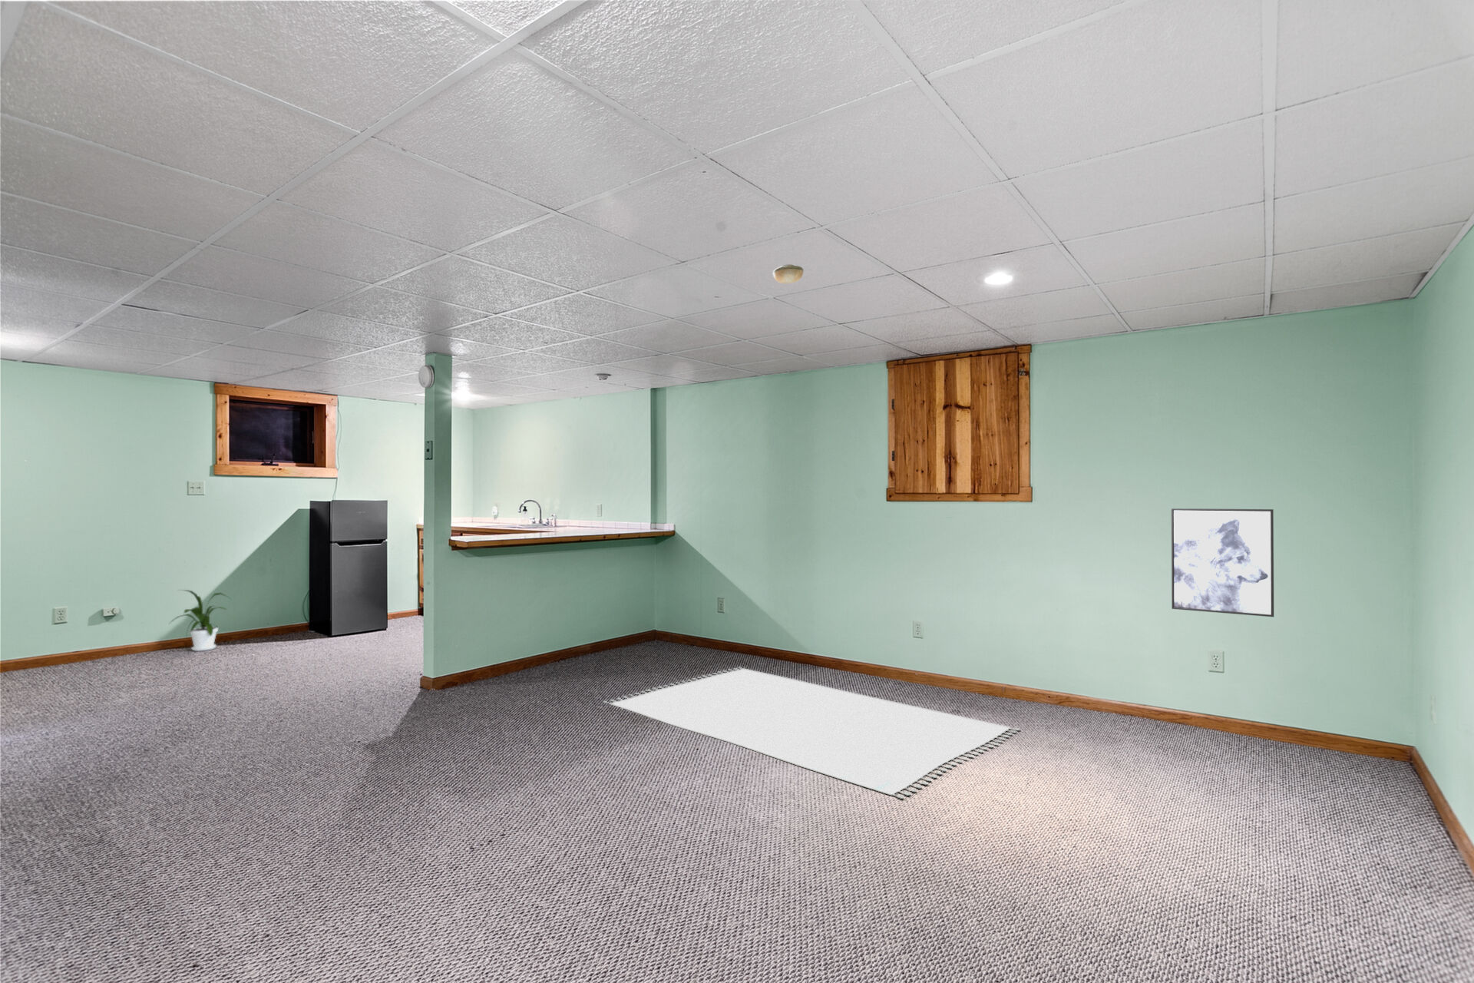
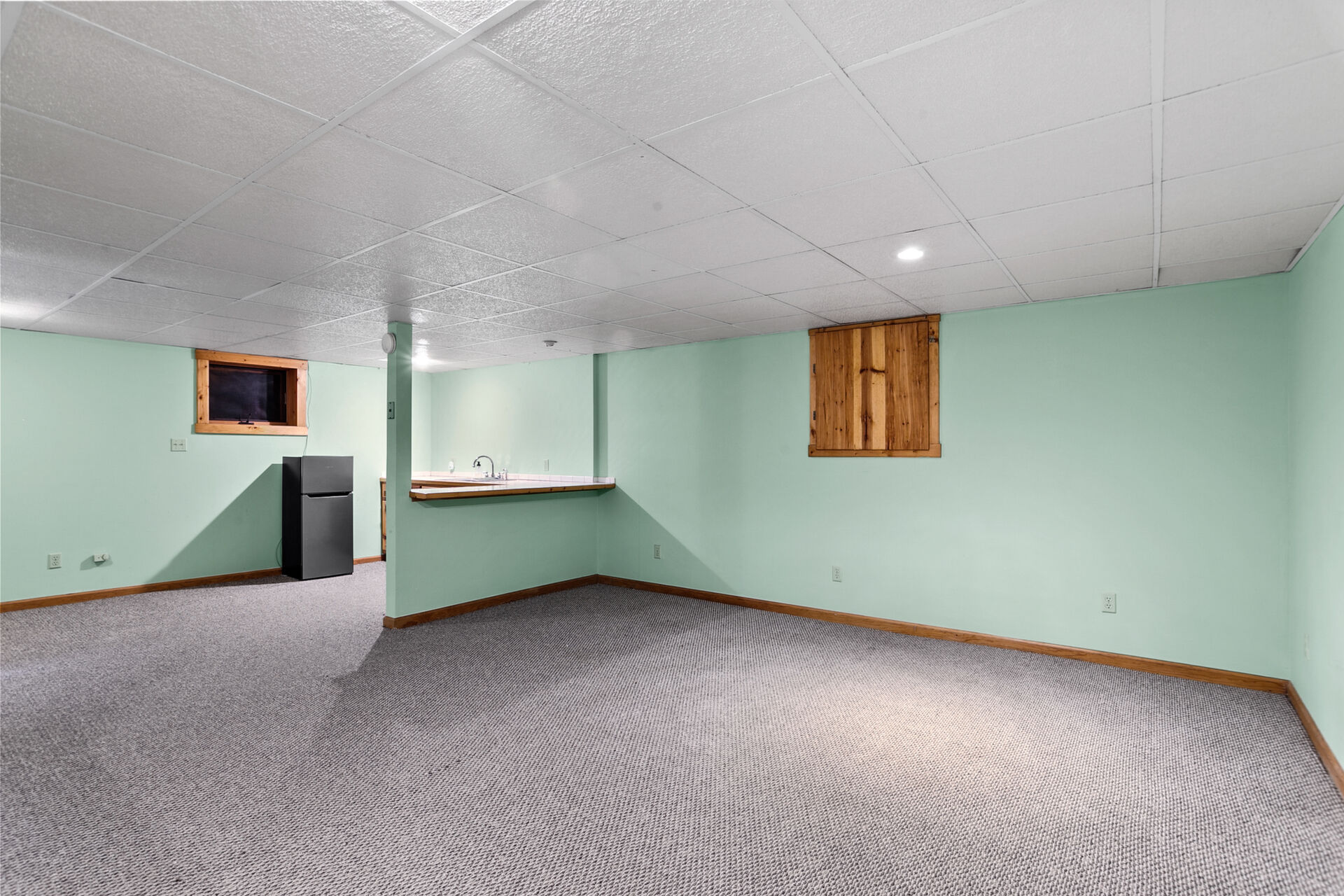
- rug (797, 714)
- house plant (202, 619)
- smoke detector (787, 273)
- wall art (1221, 561)
